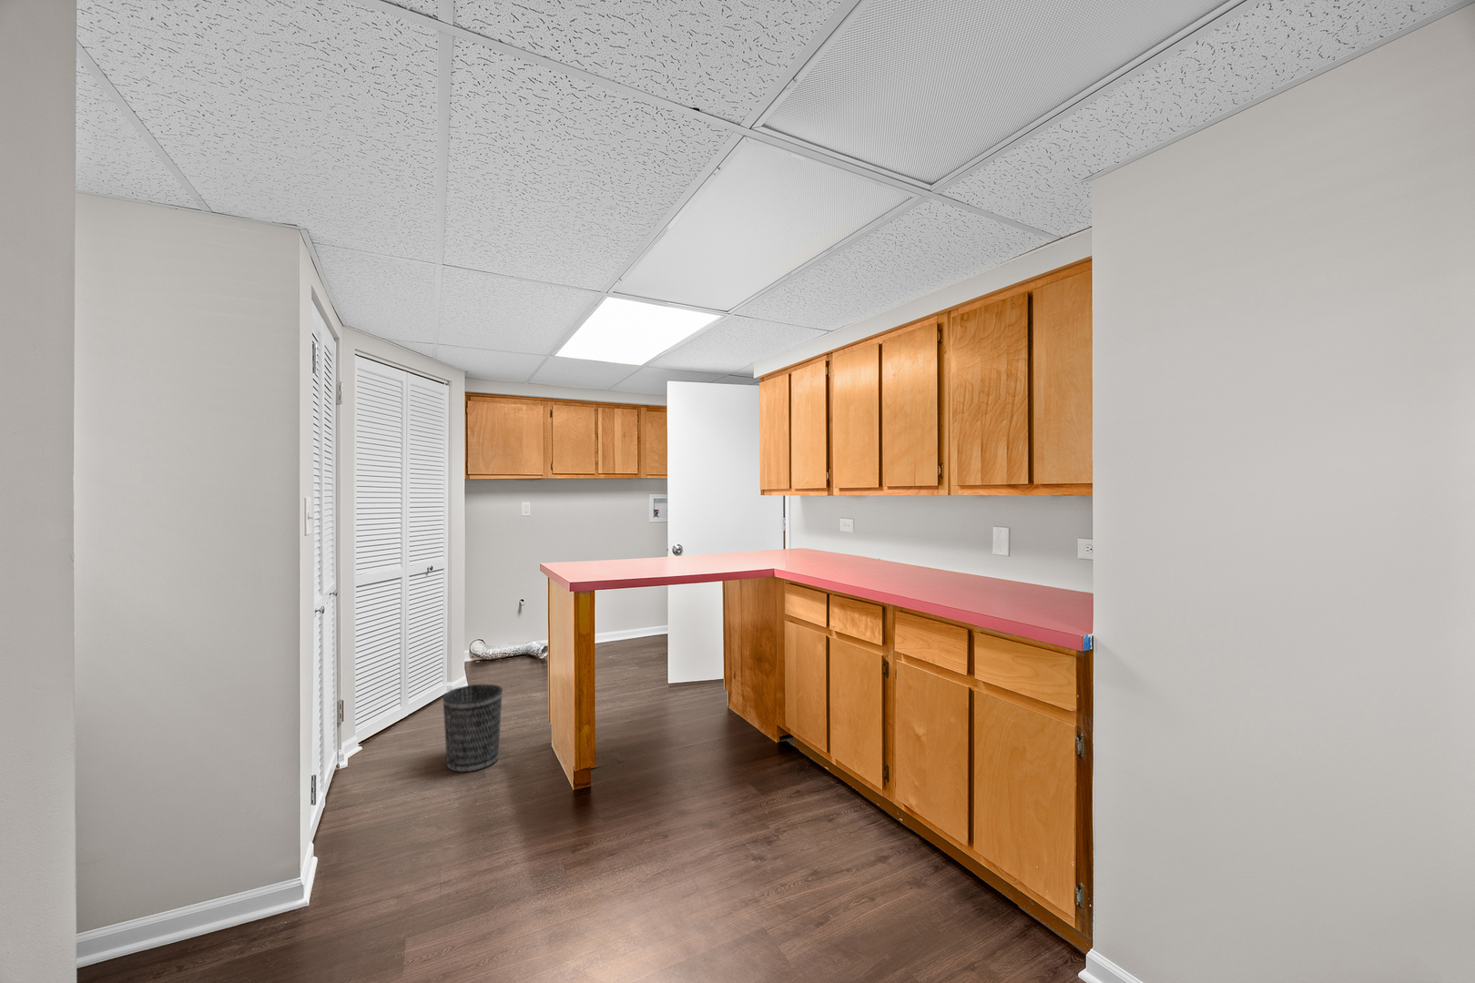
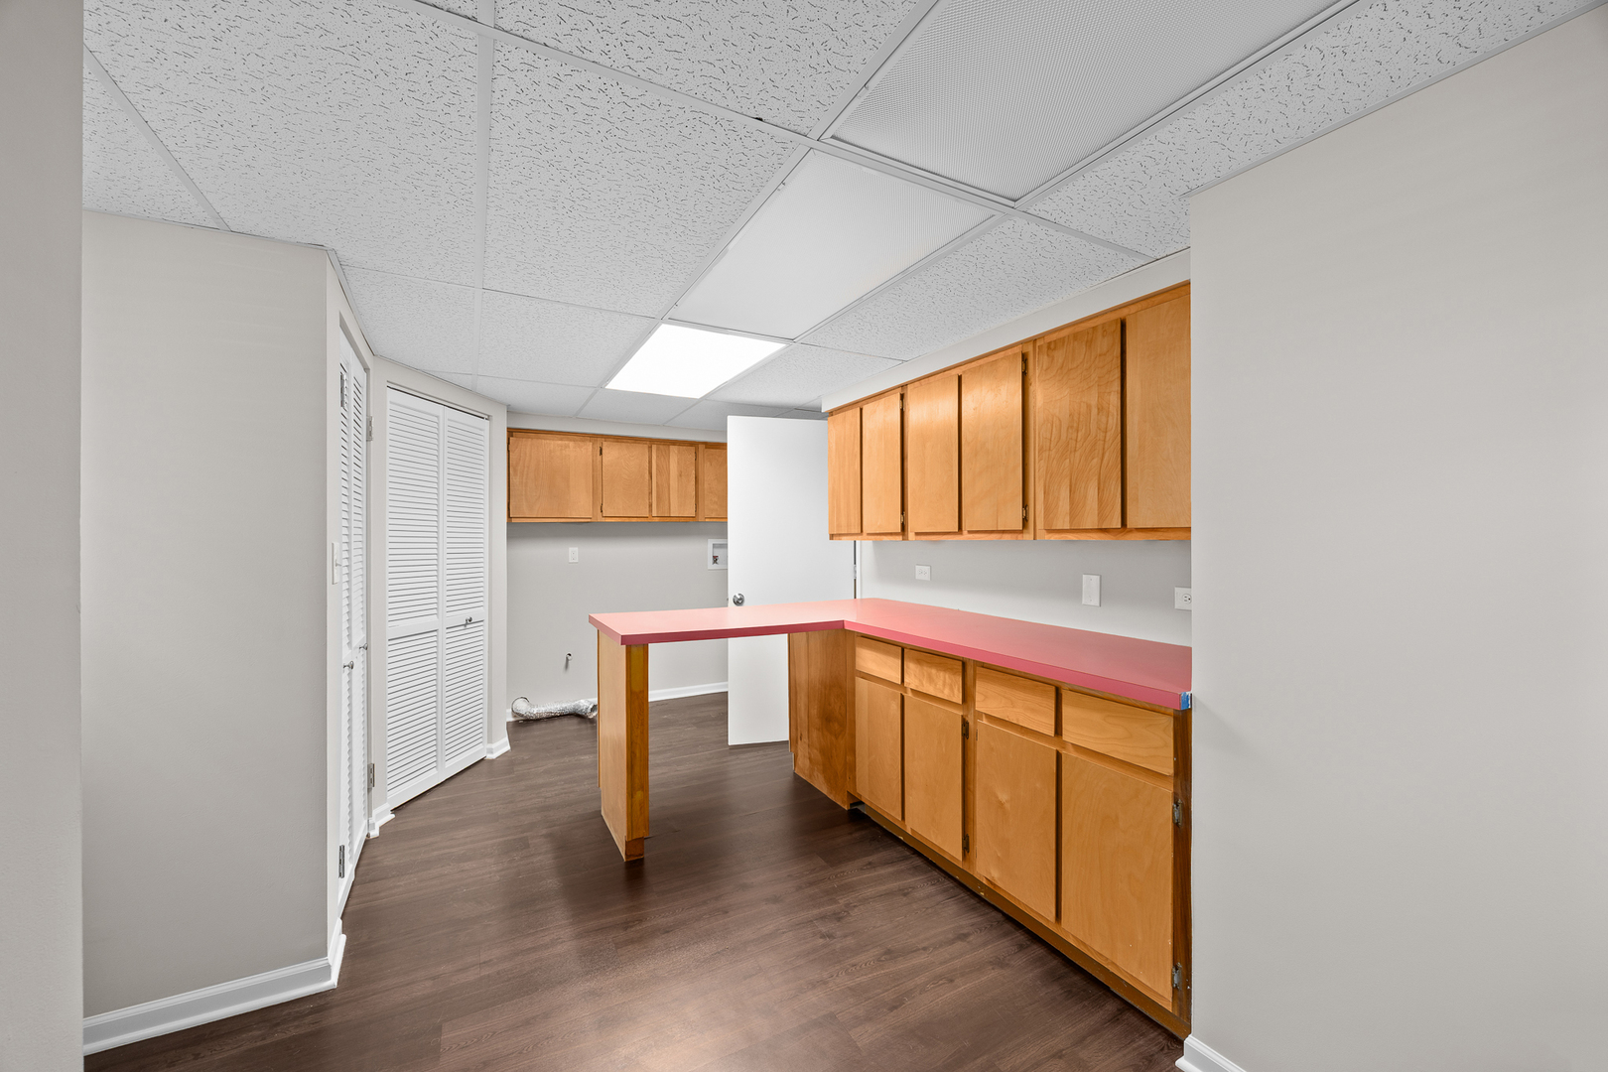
- wastebasket (473, 726)
